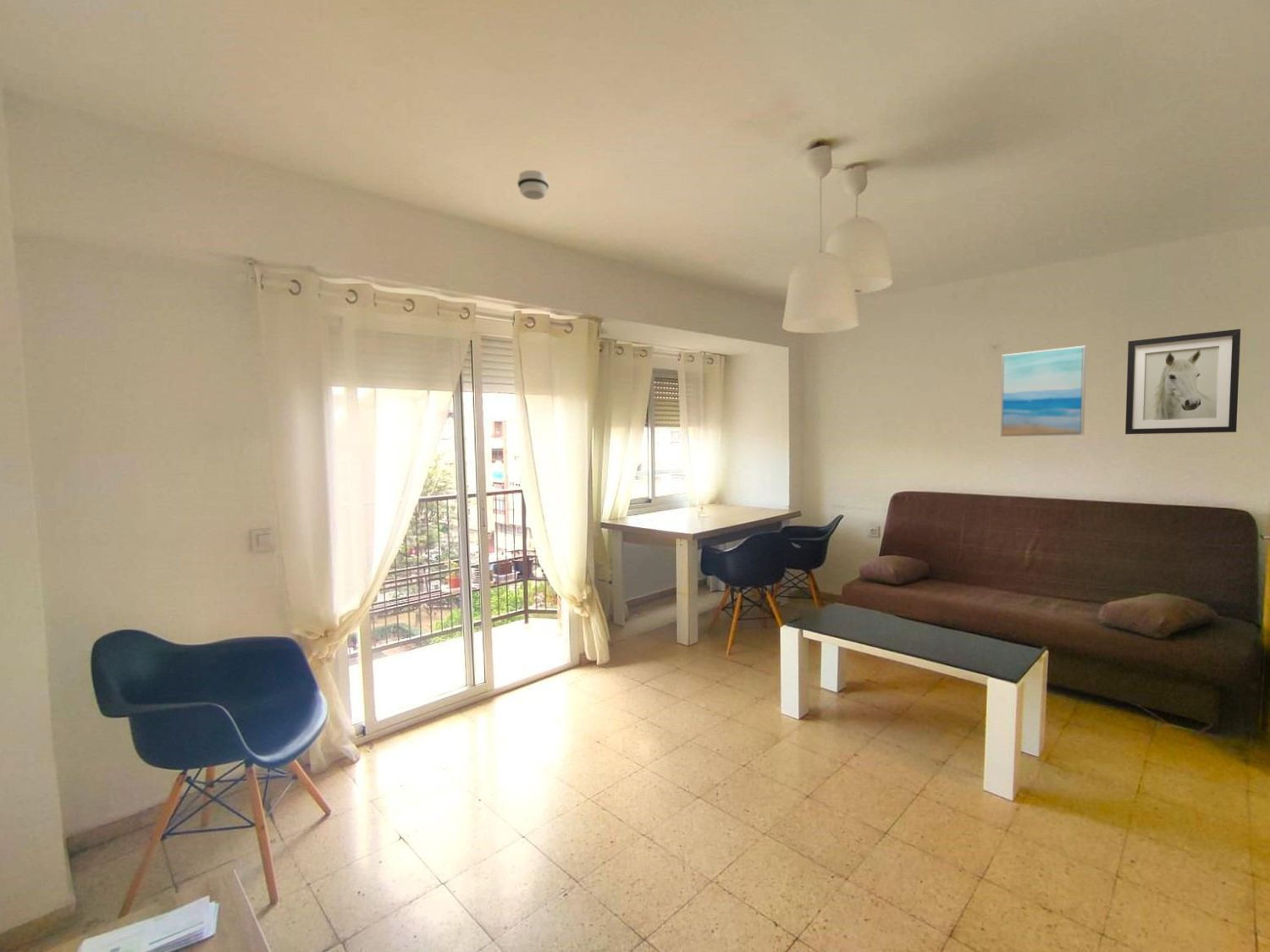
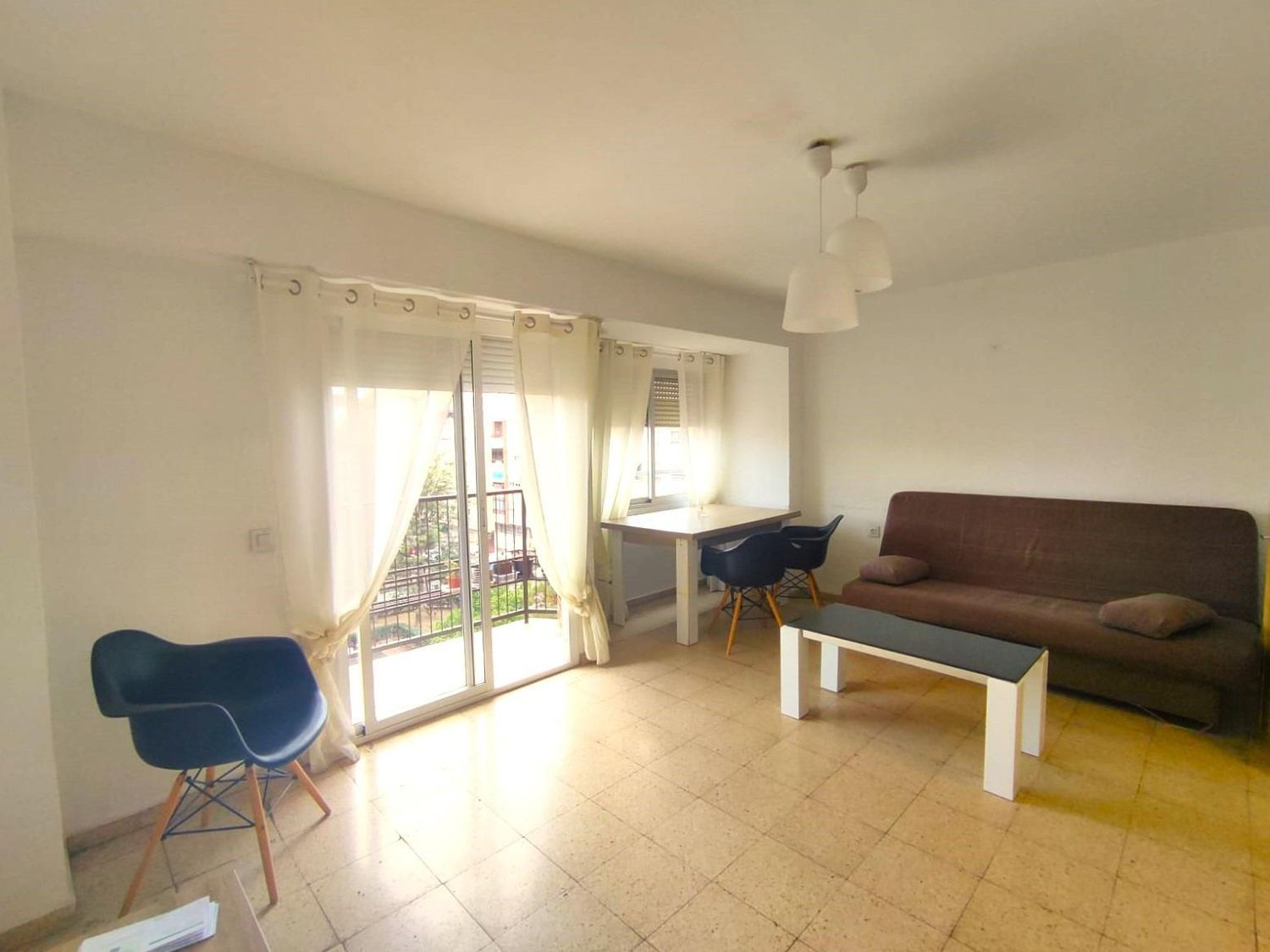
- smoke detector (533, 185)
- wall art (1041, 393)
- wall art (1179, 384)
